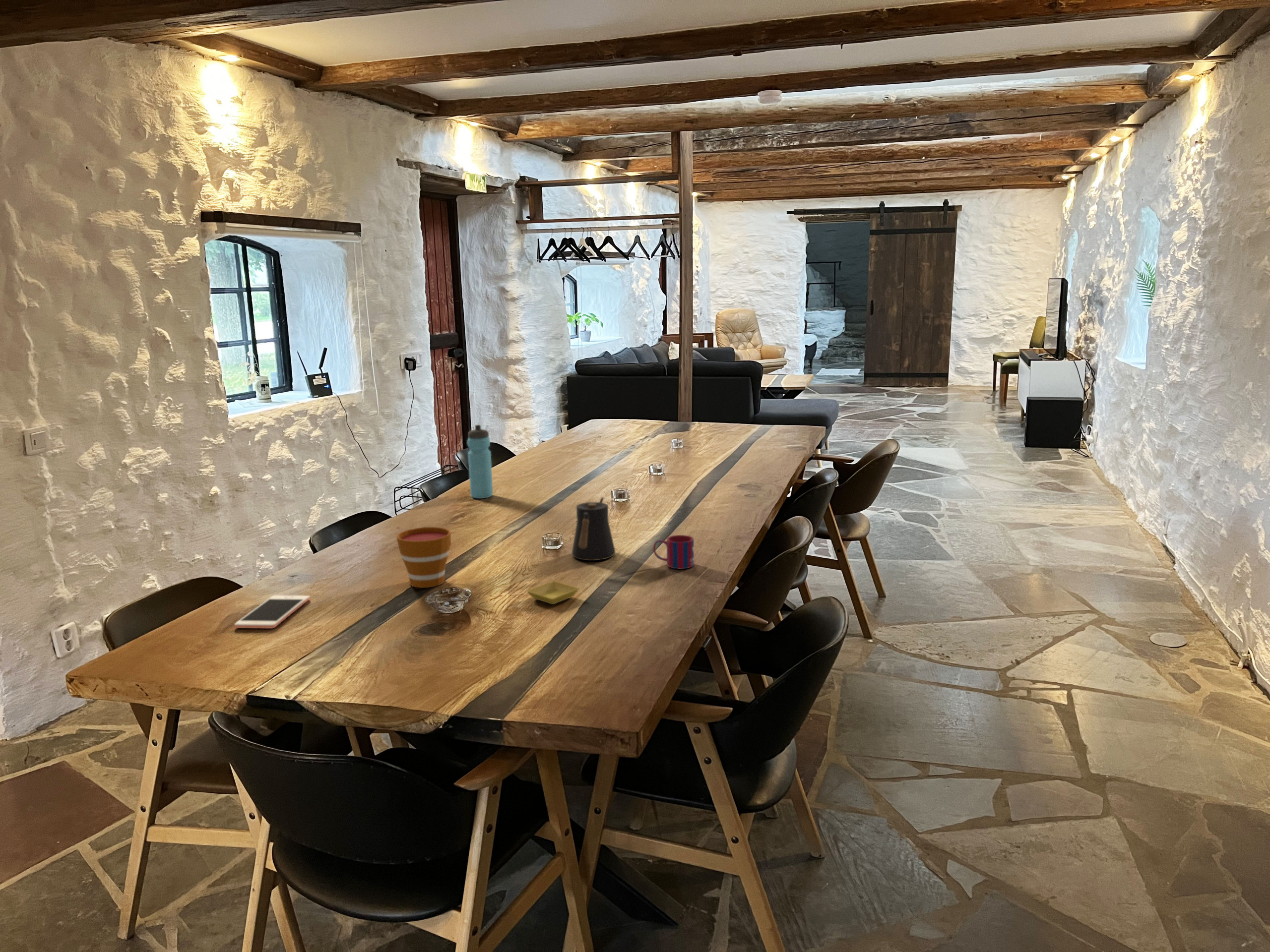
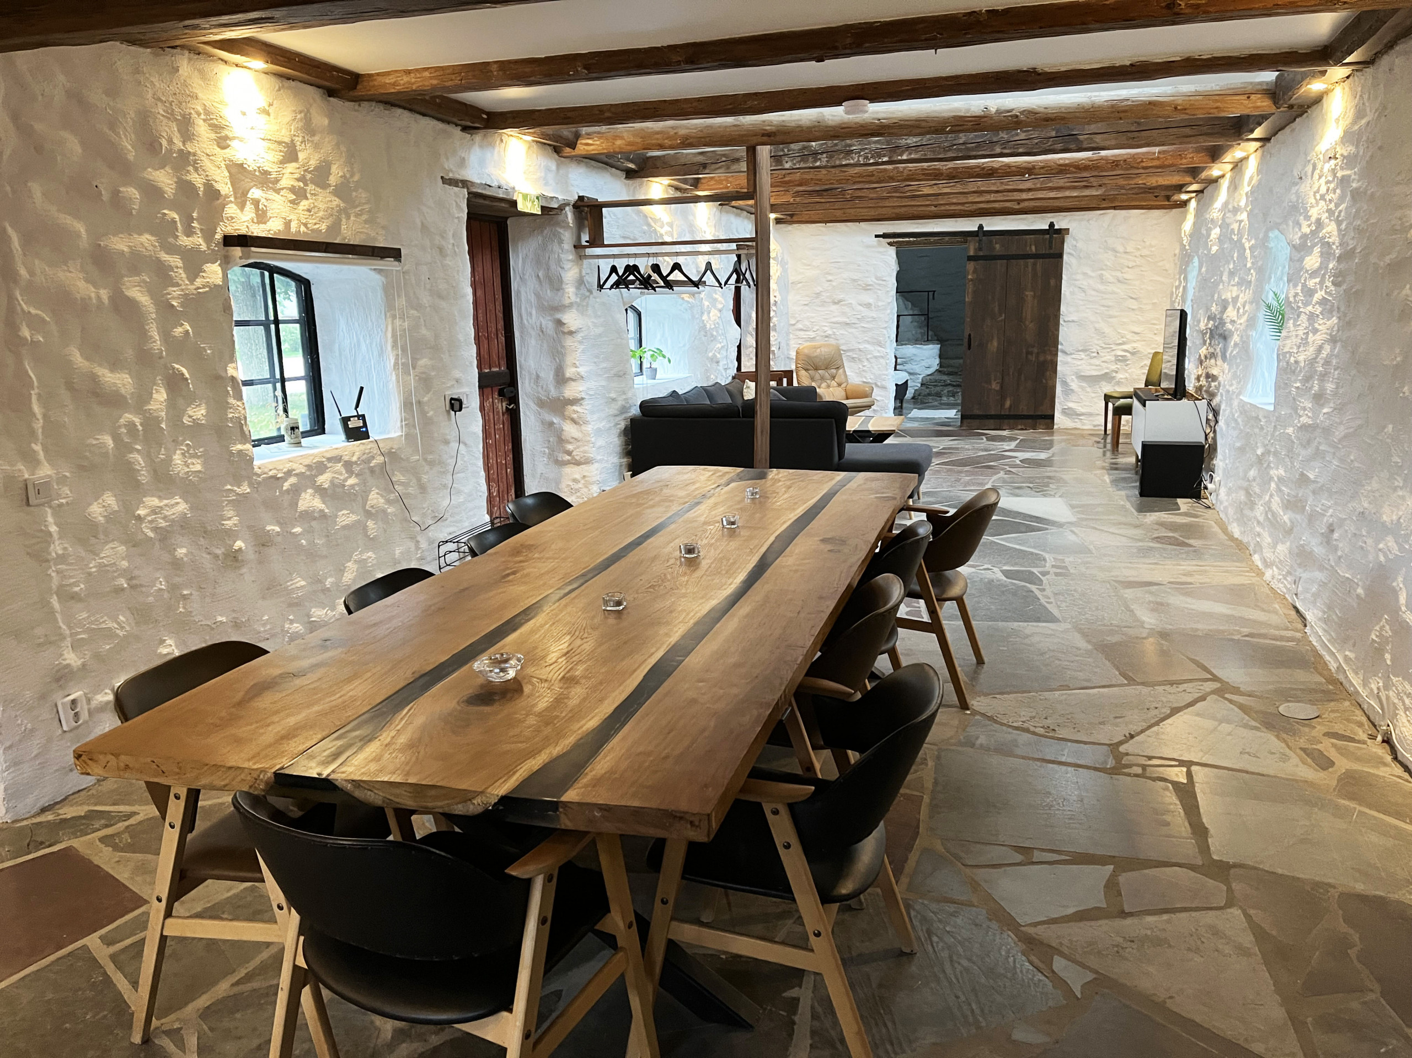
- saucer (553, 594)
- mug (674, 551)
- cup (428, 557)
- water bottle (480, 461)
- kettle (592, 530)
- cell phone (273, 611)
